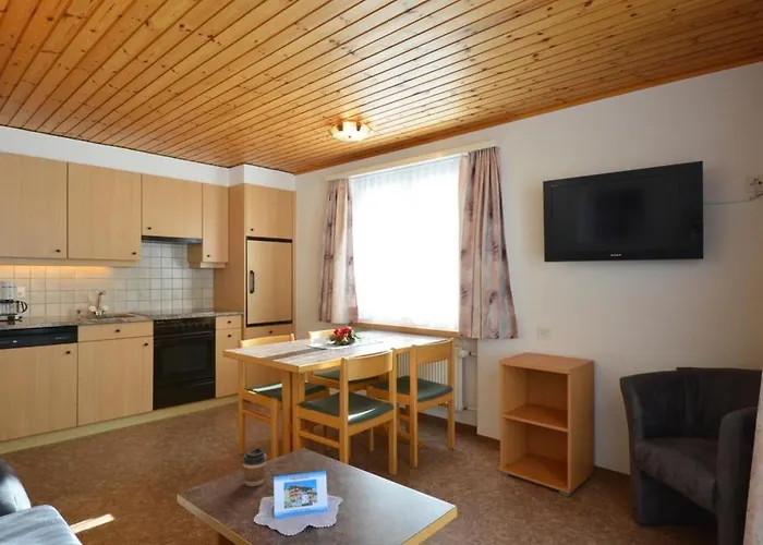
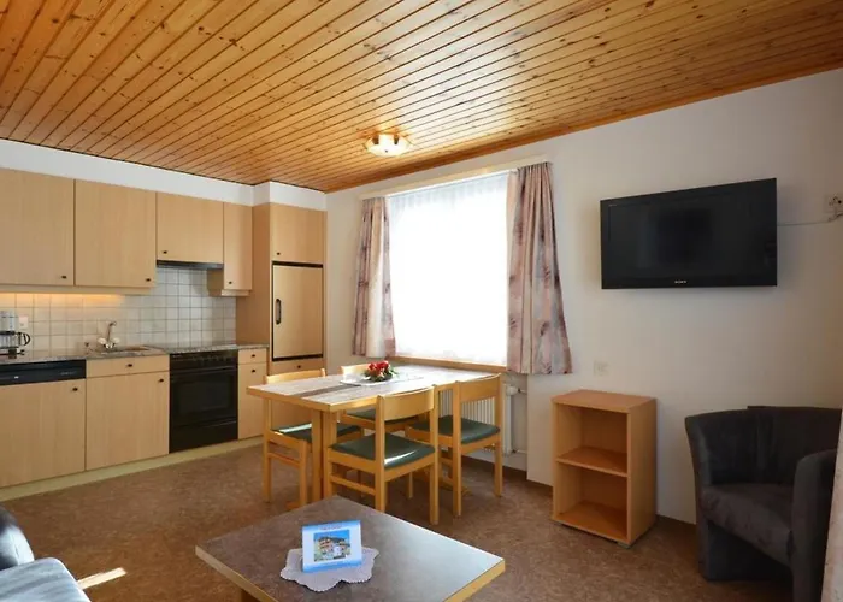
- coffee cup (254, 465)
